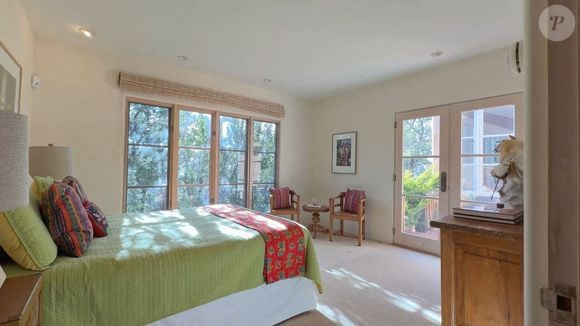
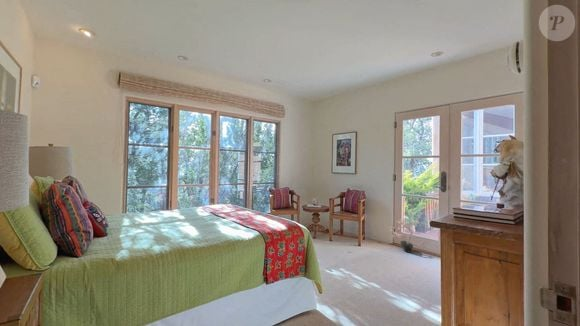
+ potted plant (402, 234)
